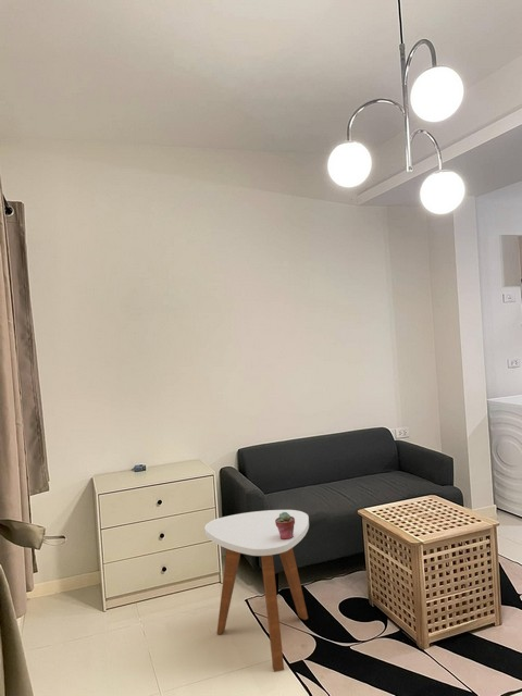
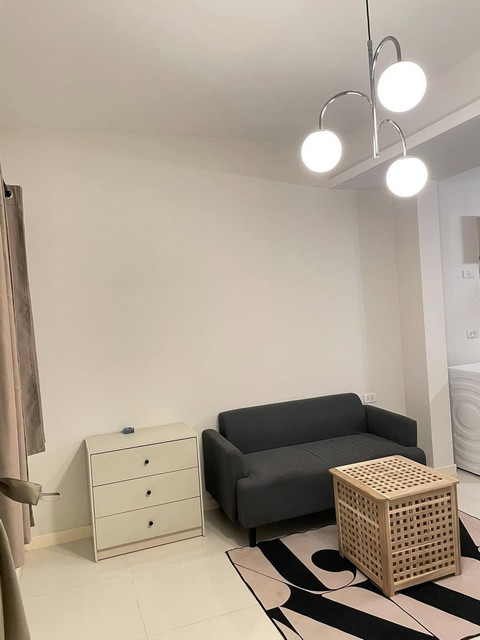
- potted succulent (285, 523)
- side table (263, 580)
